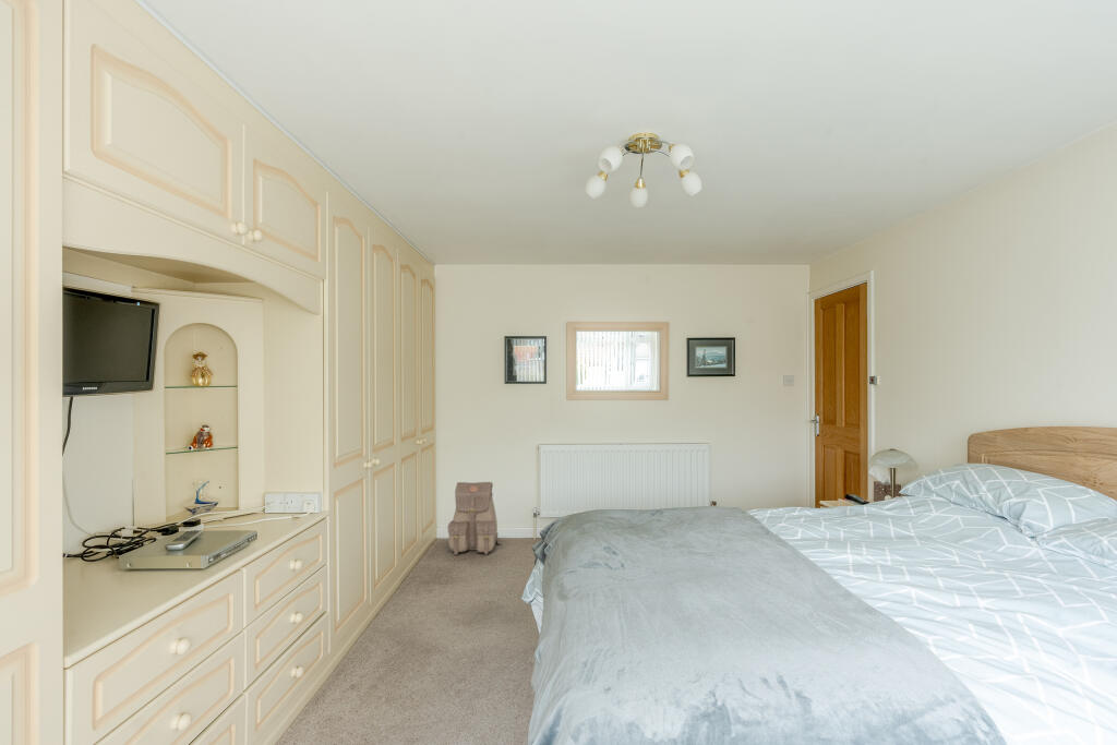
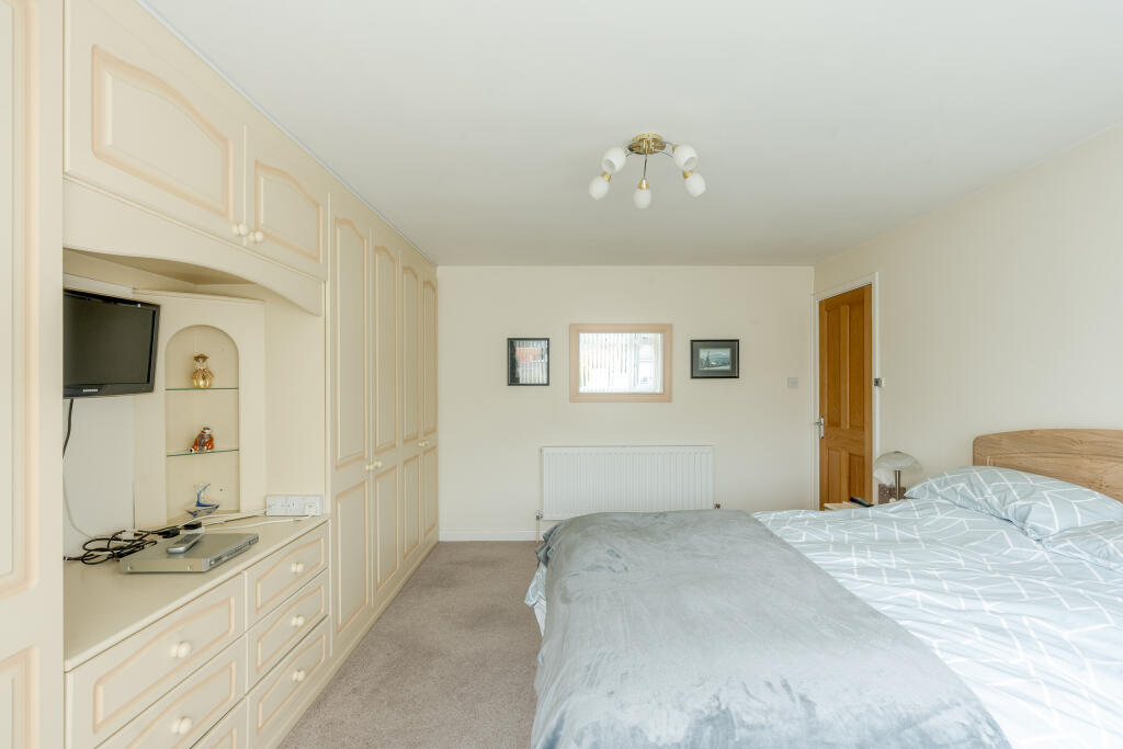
- backpack (473, 515)
